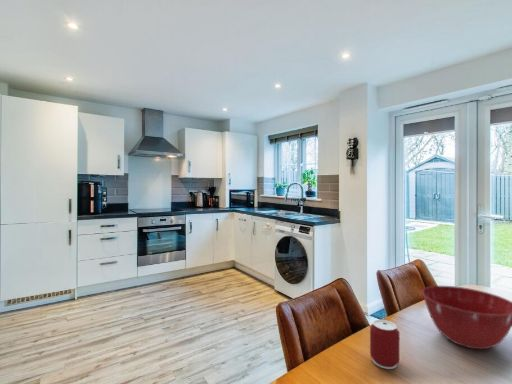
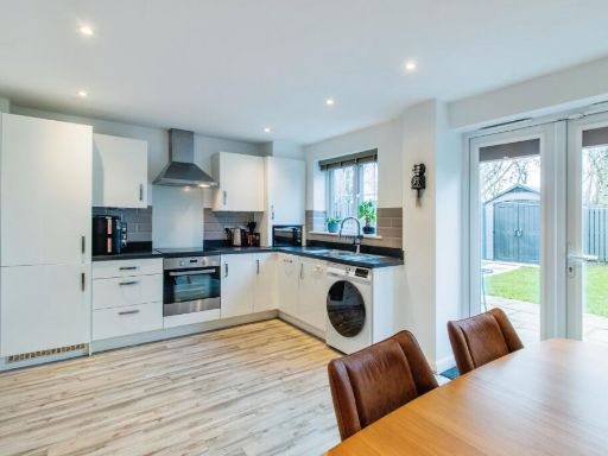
- mixing bowl (466, 318)
- can (384, 343)
